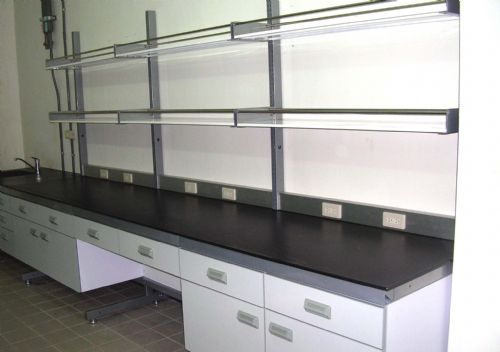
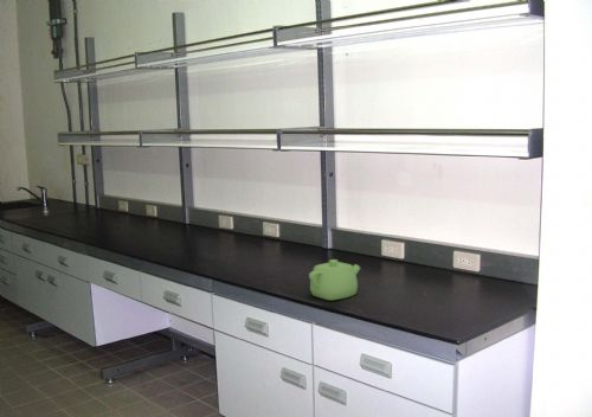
+ teapot (335, 276)
